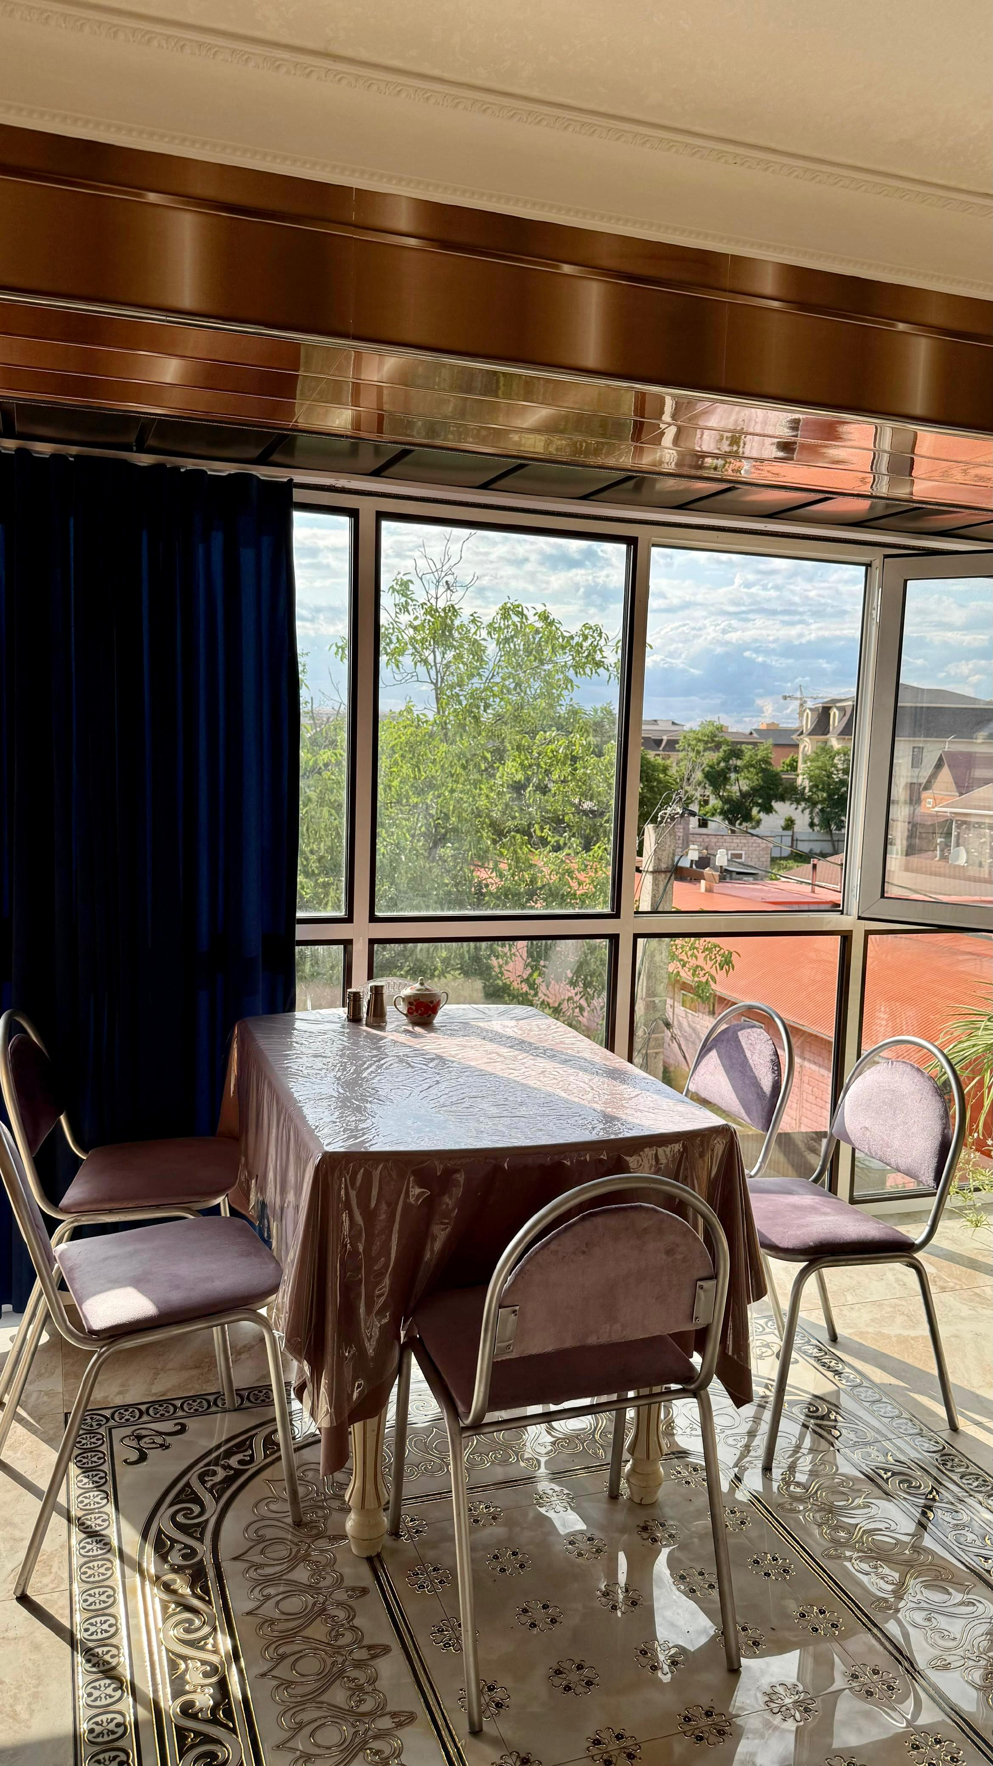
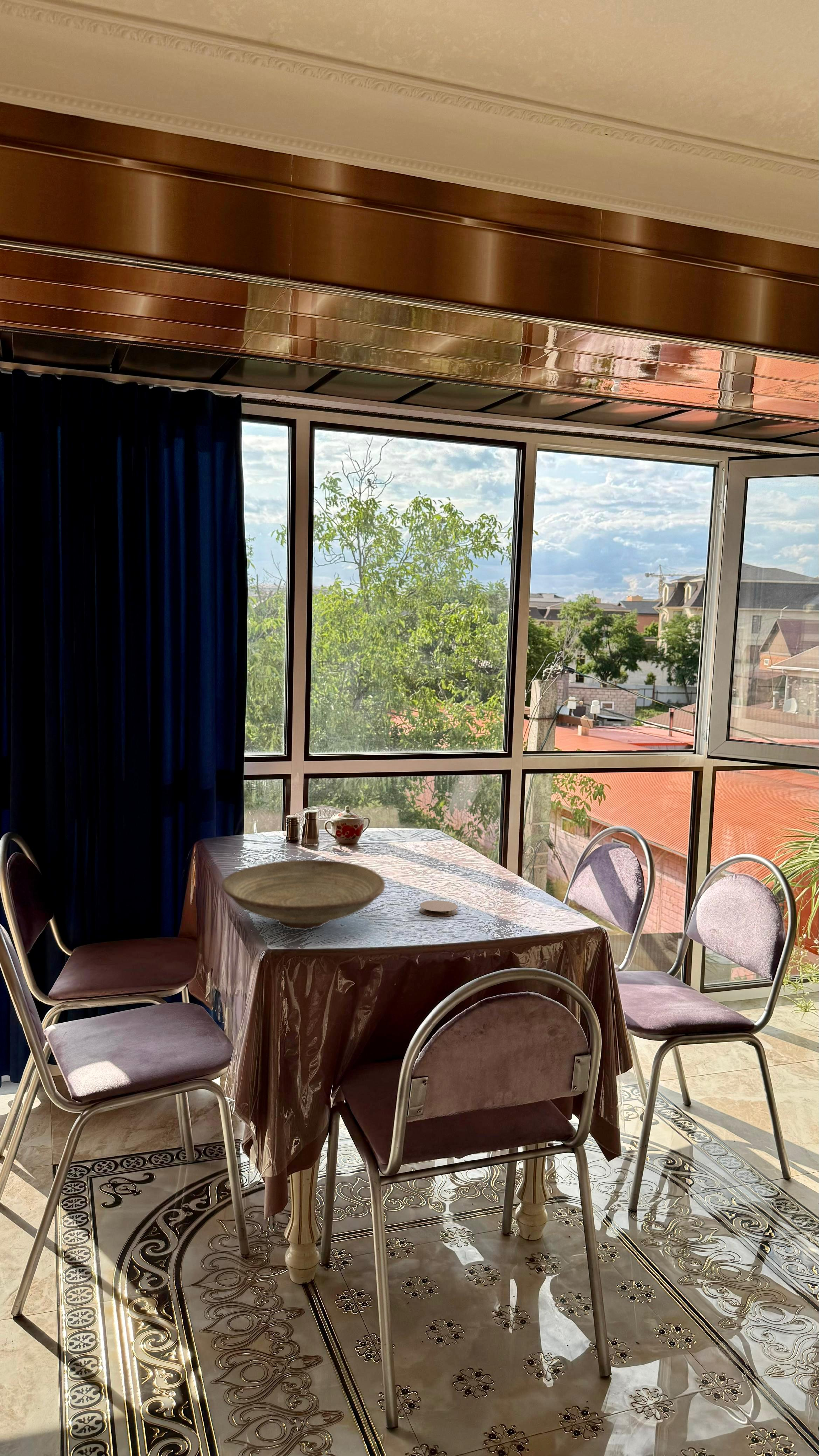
+ decorative bowl (304, 900)
+ coaster (438, 908)
